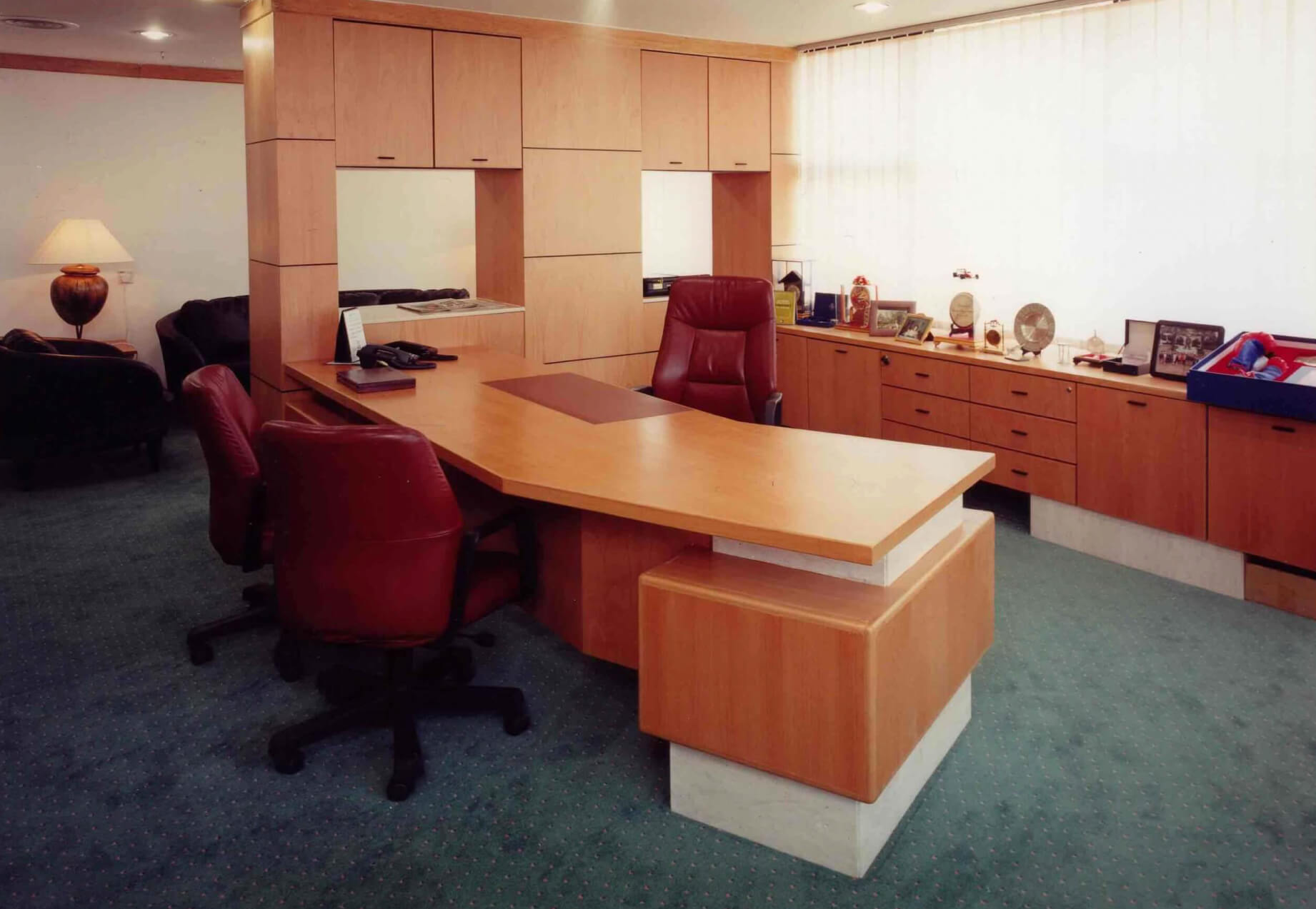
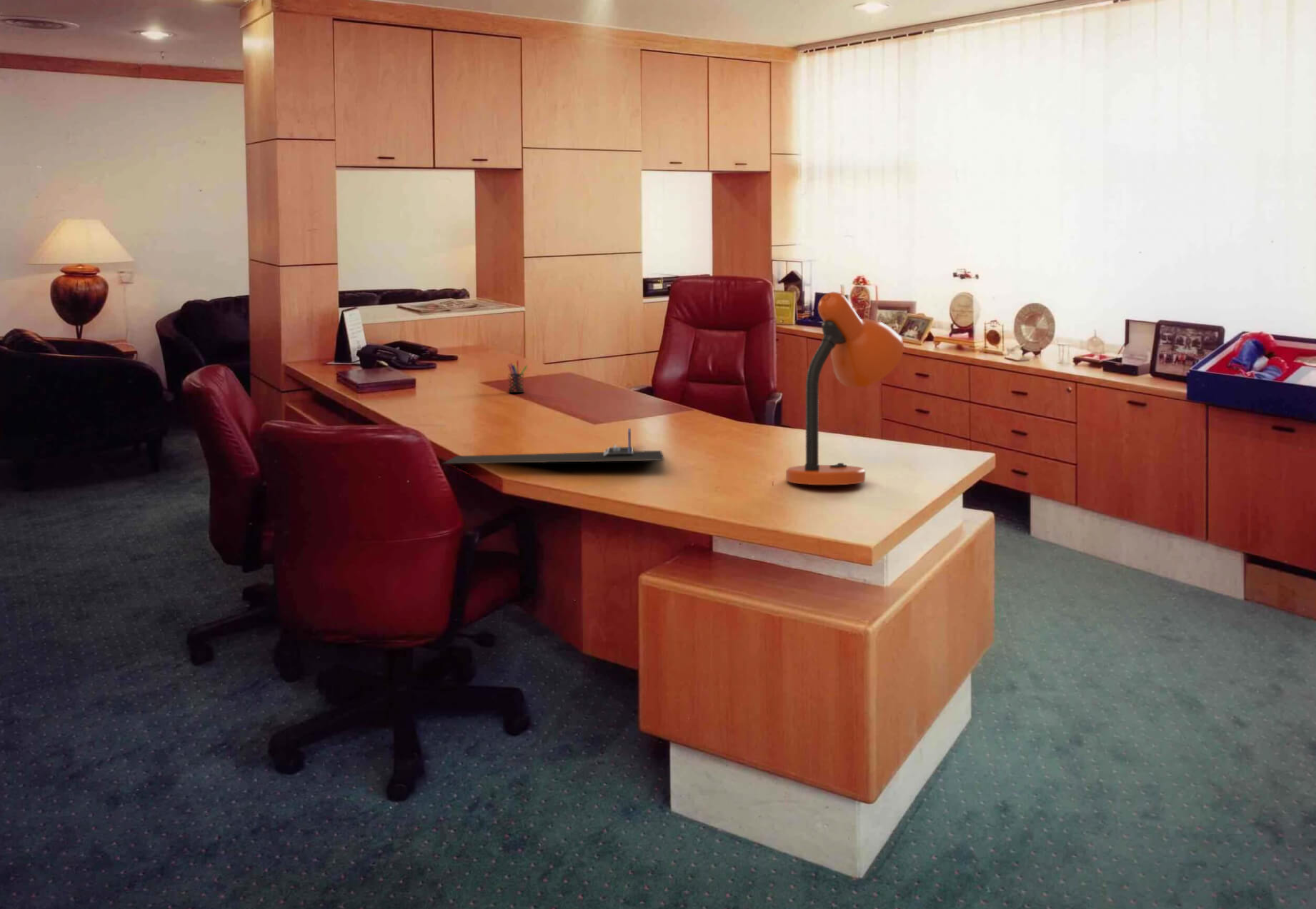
+ desk organizer (559, 453)
+ desk lamp (843, 385)
+ pen holder (517, 376)
